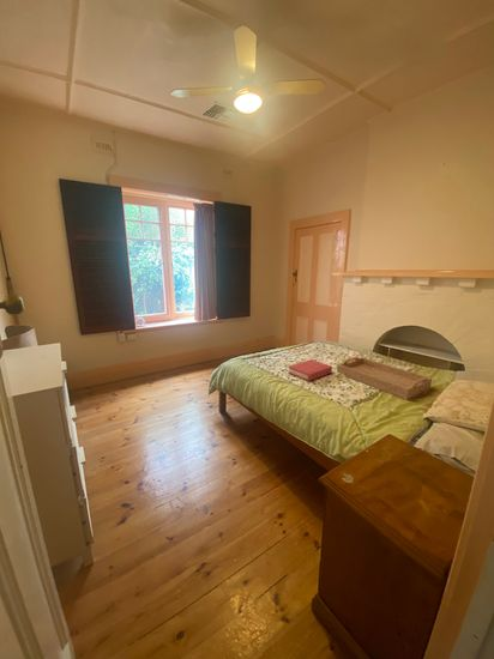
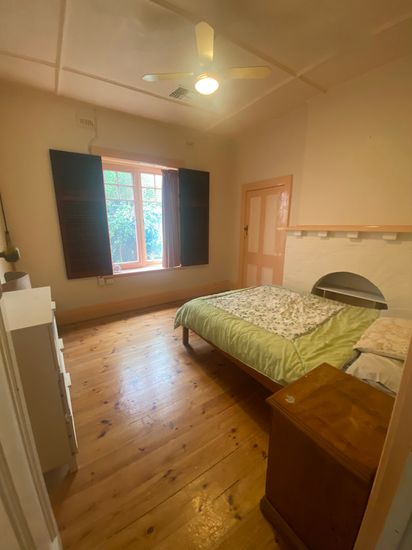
- serving tray (380, 374)
- hardback book (309, 369)
